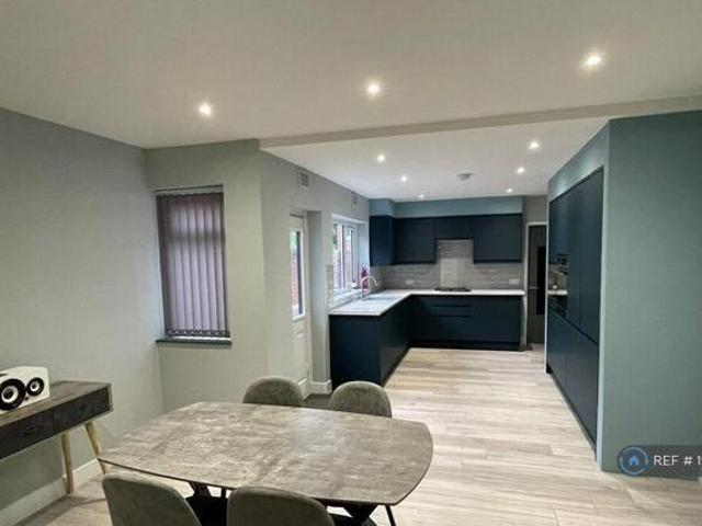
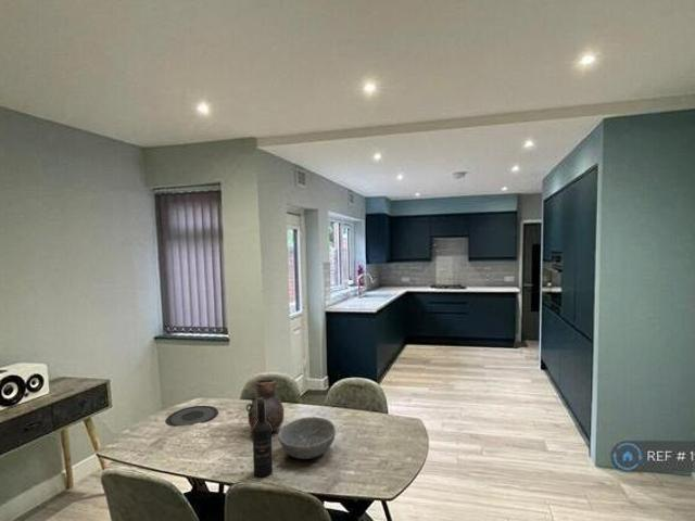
+ plate (192, 416)
+ bowl (307, 440)
+ vase (265, 405)
+ wine bottle (262, 435)
